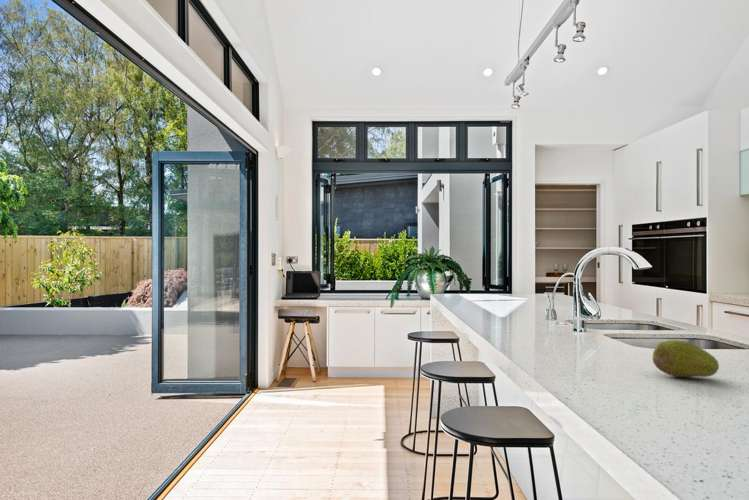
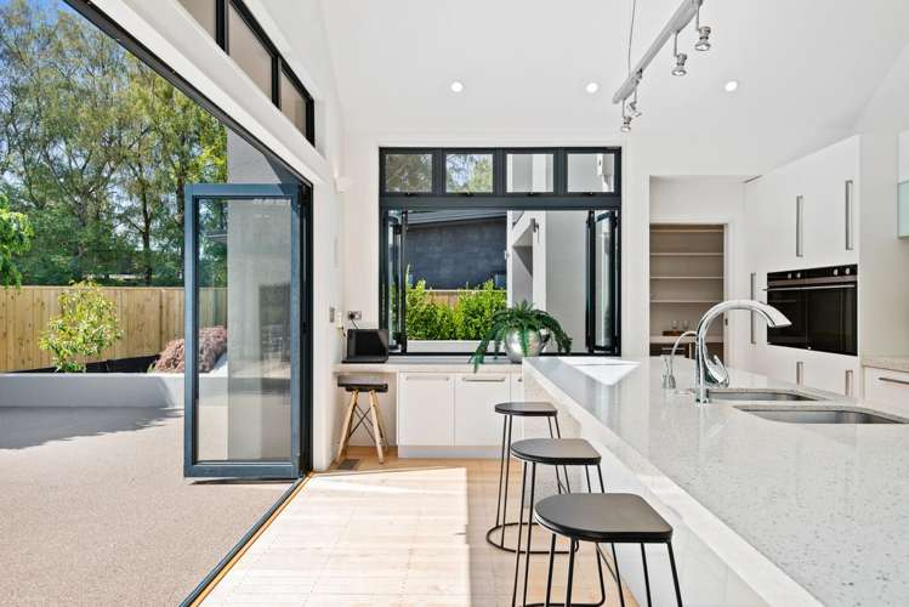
- fruit (684, 358)
